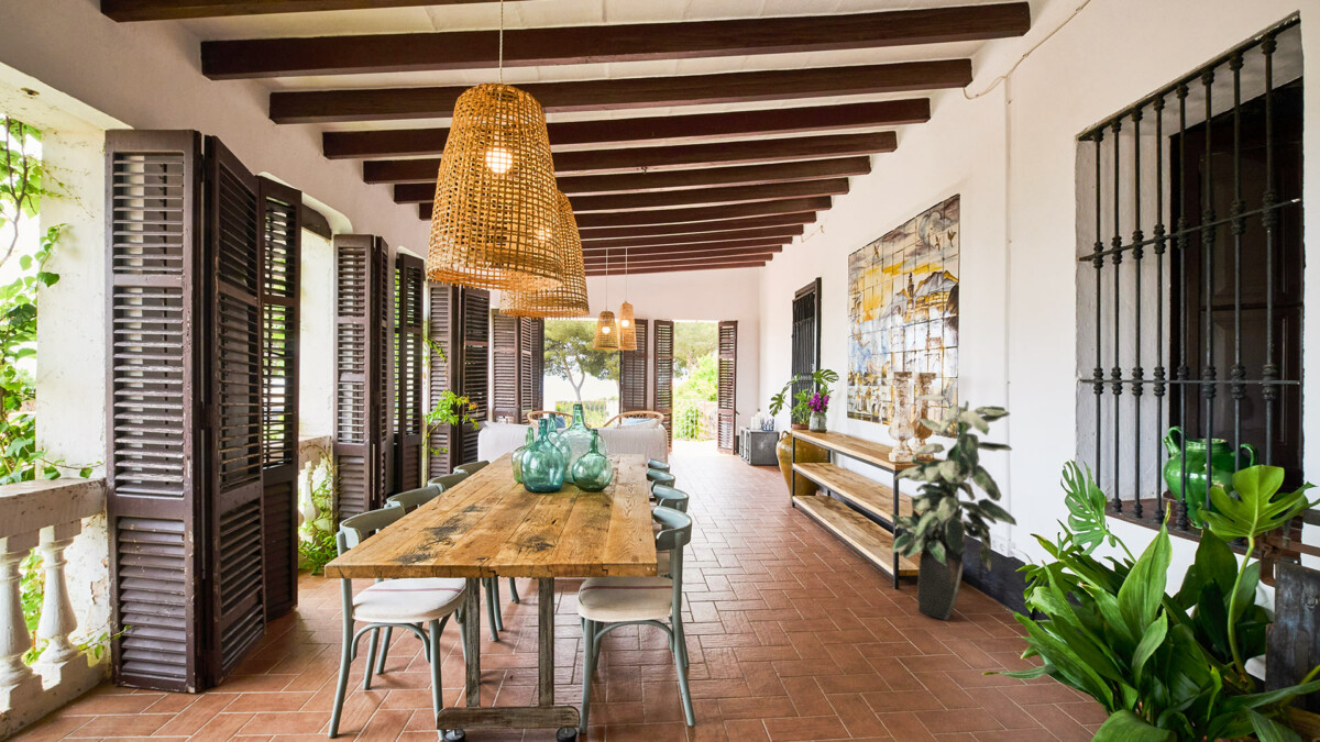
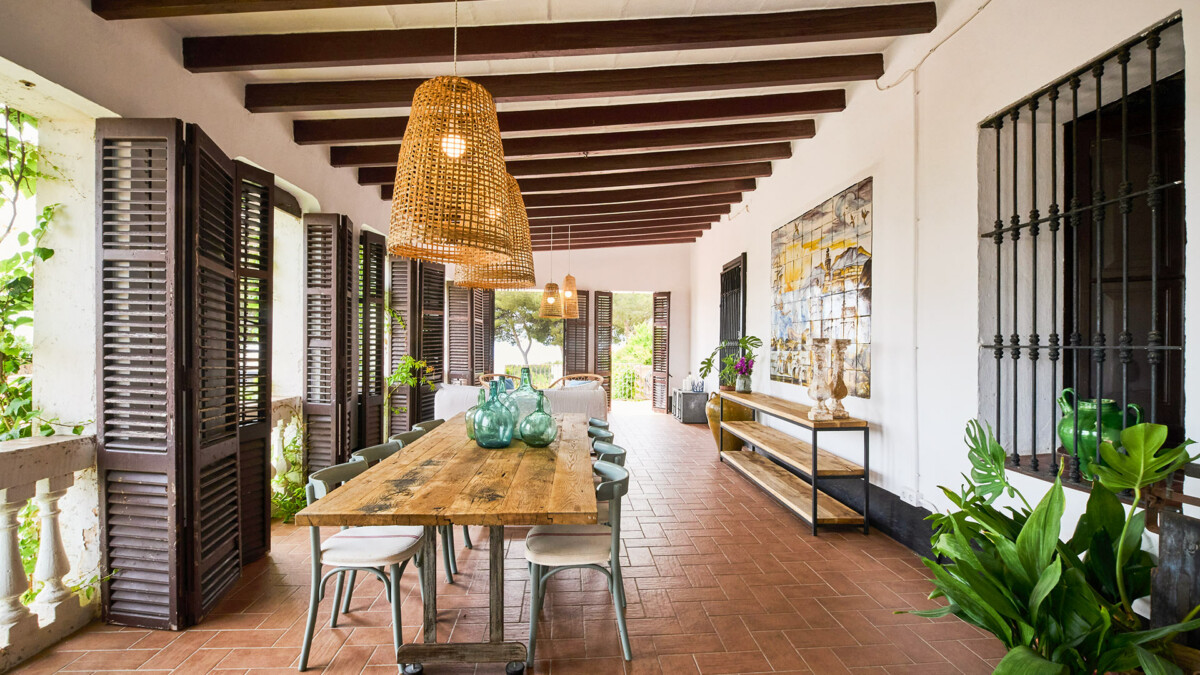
- indoor plant (946, 503)
